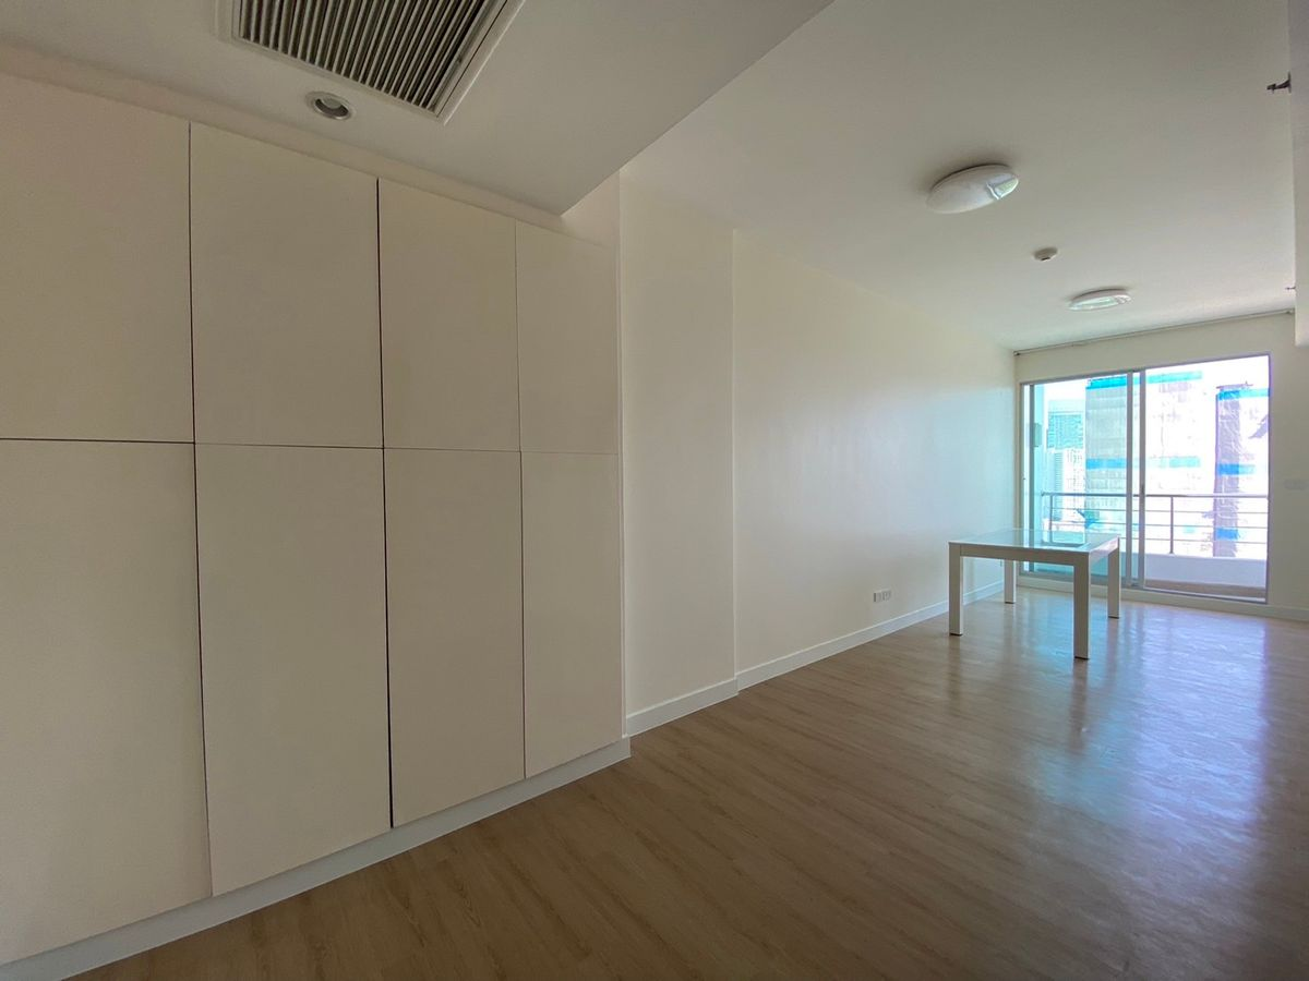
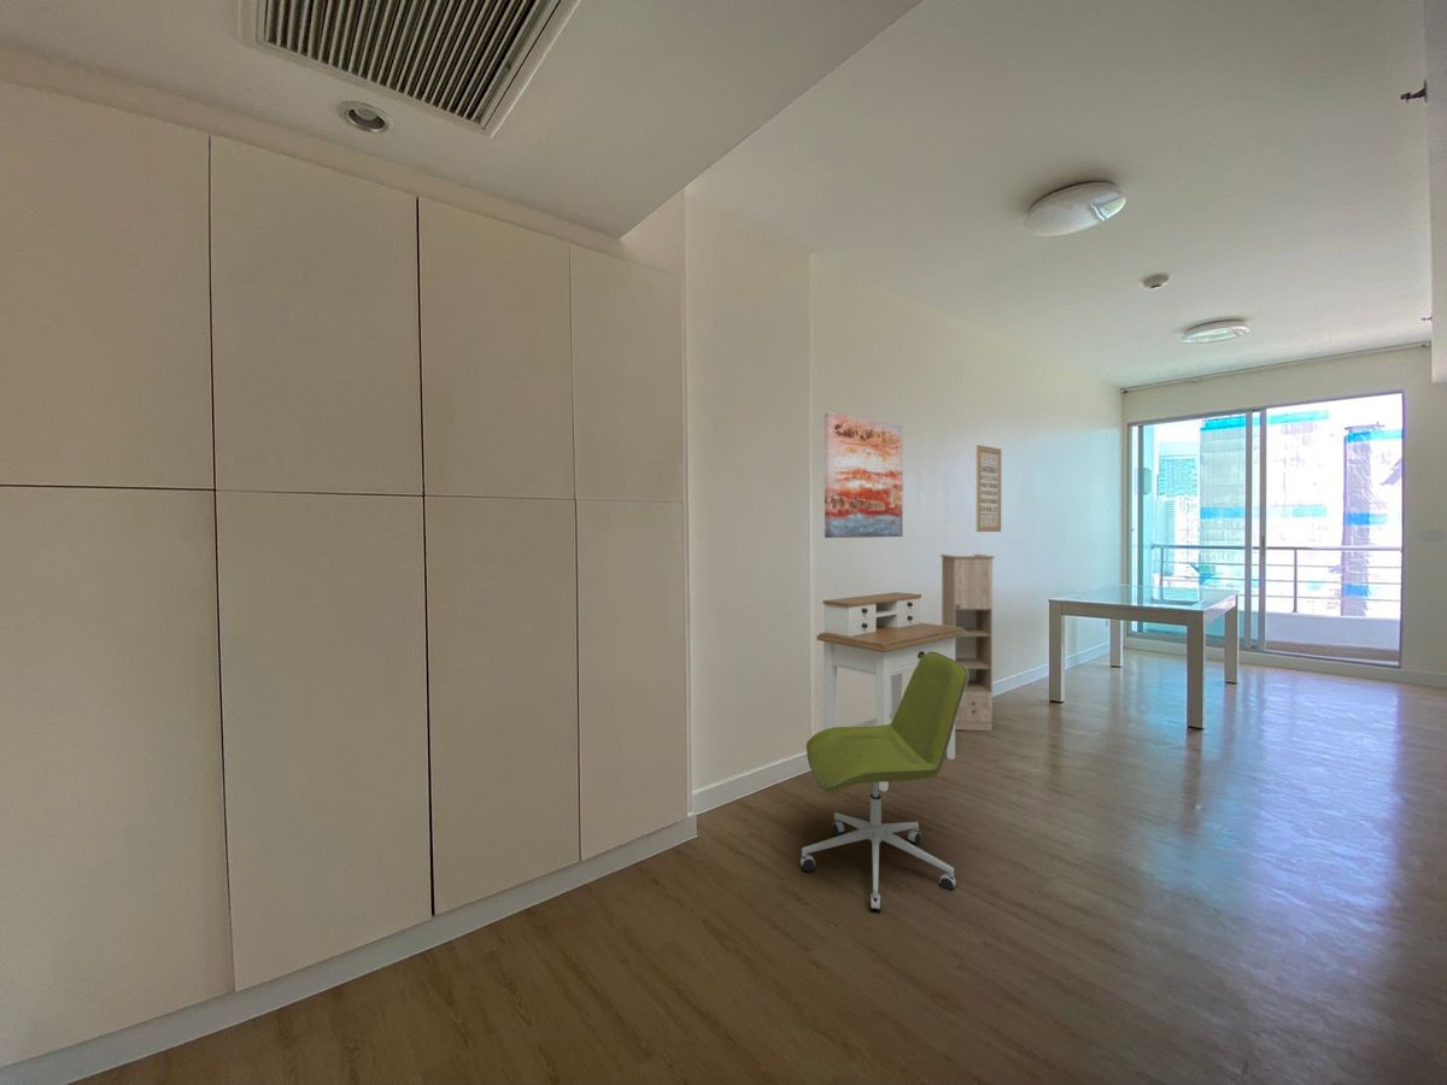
+ storage cabinet (966, 639)
+ wall art (866, 477)
+ desk (892, 681)
+ office chair (877, 762)
+ wall art (989, 489)
